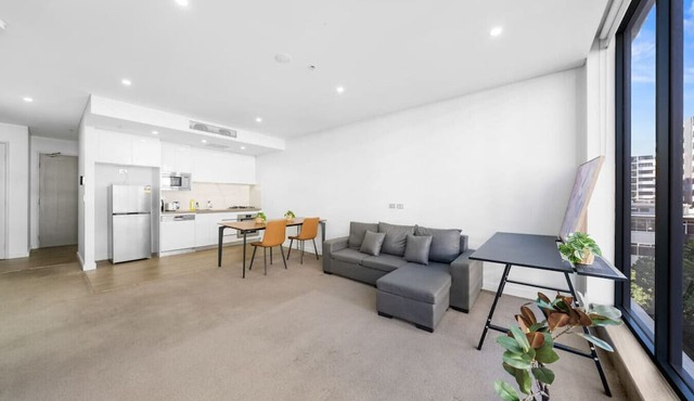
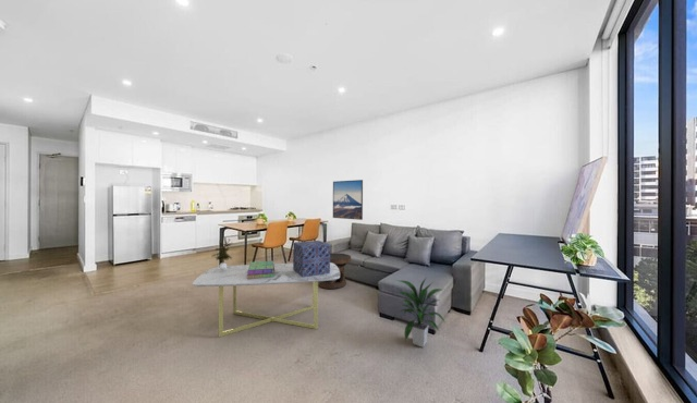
+ potted plant (223, 252)
+ decorative box (310, 257)
+ stack of books (261, 269)
+ indoor plant (417, 310)
+ coffee table (272, 283)
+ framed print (346, 199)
+ side table (337, 266)
